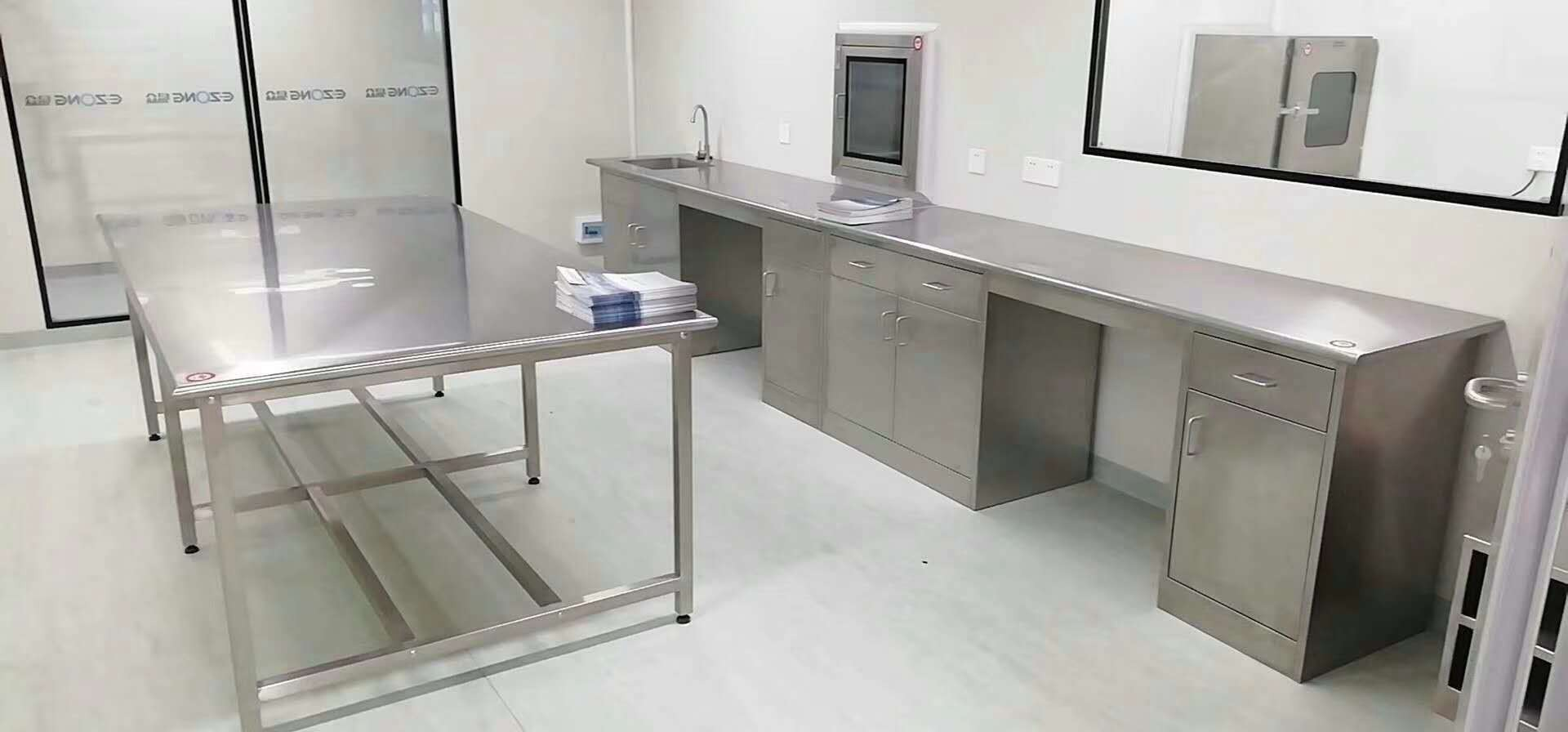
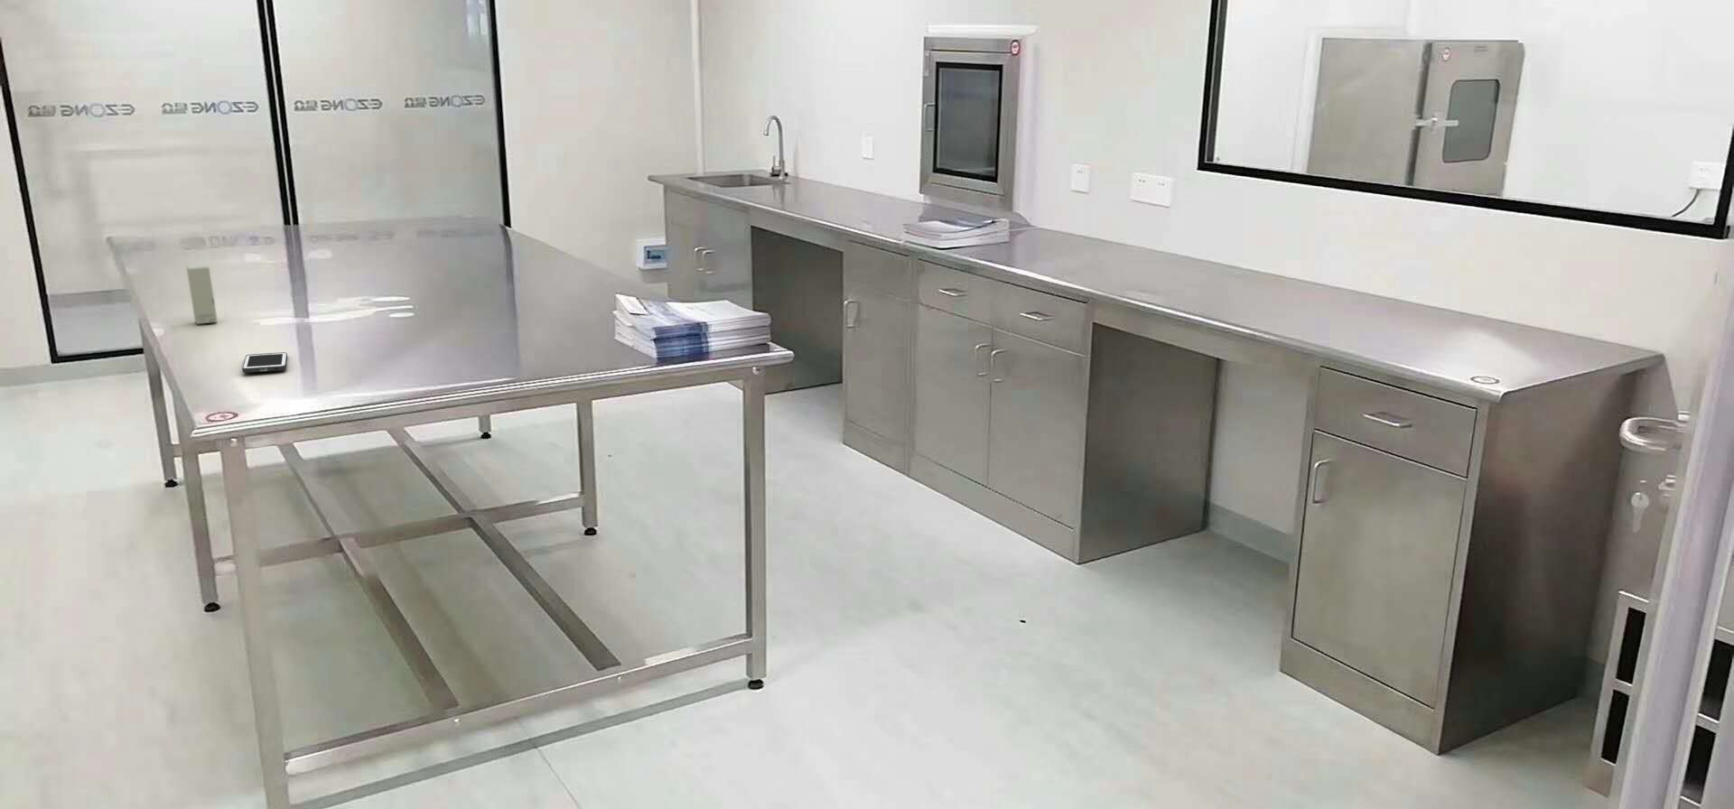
+ cell phone (265, 363)
+ box (201, 294)
